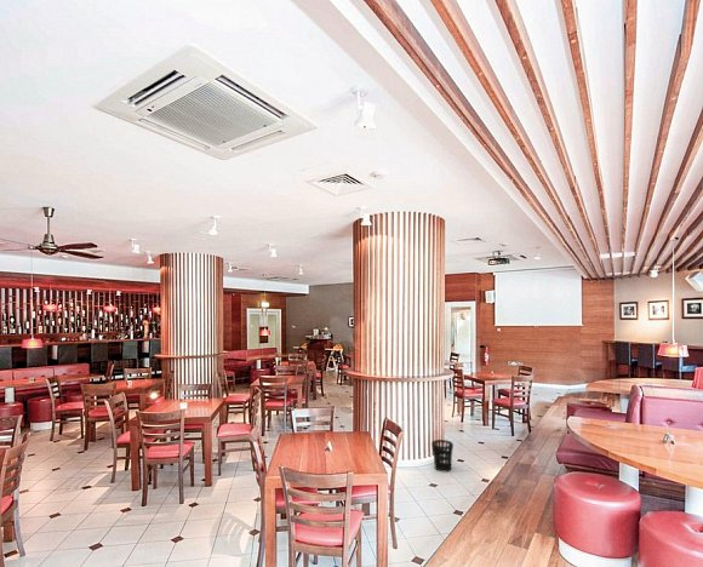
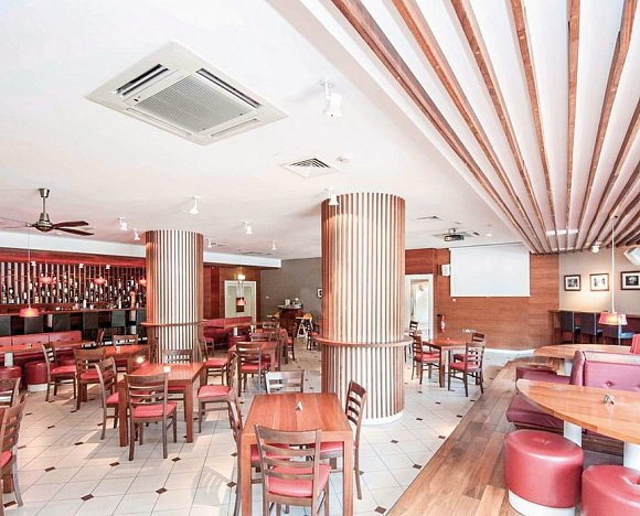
- wastebasket (442, 456)
